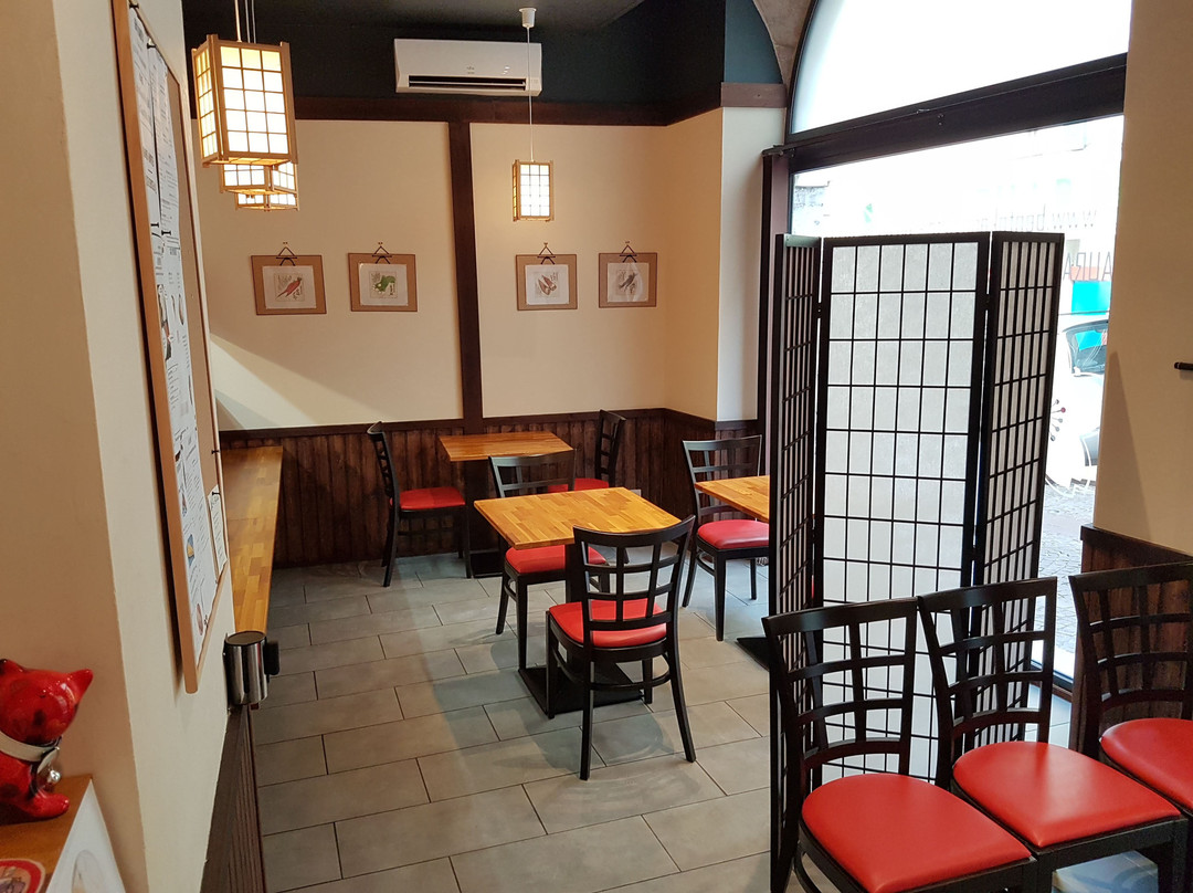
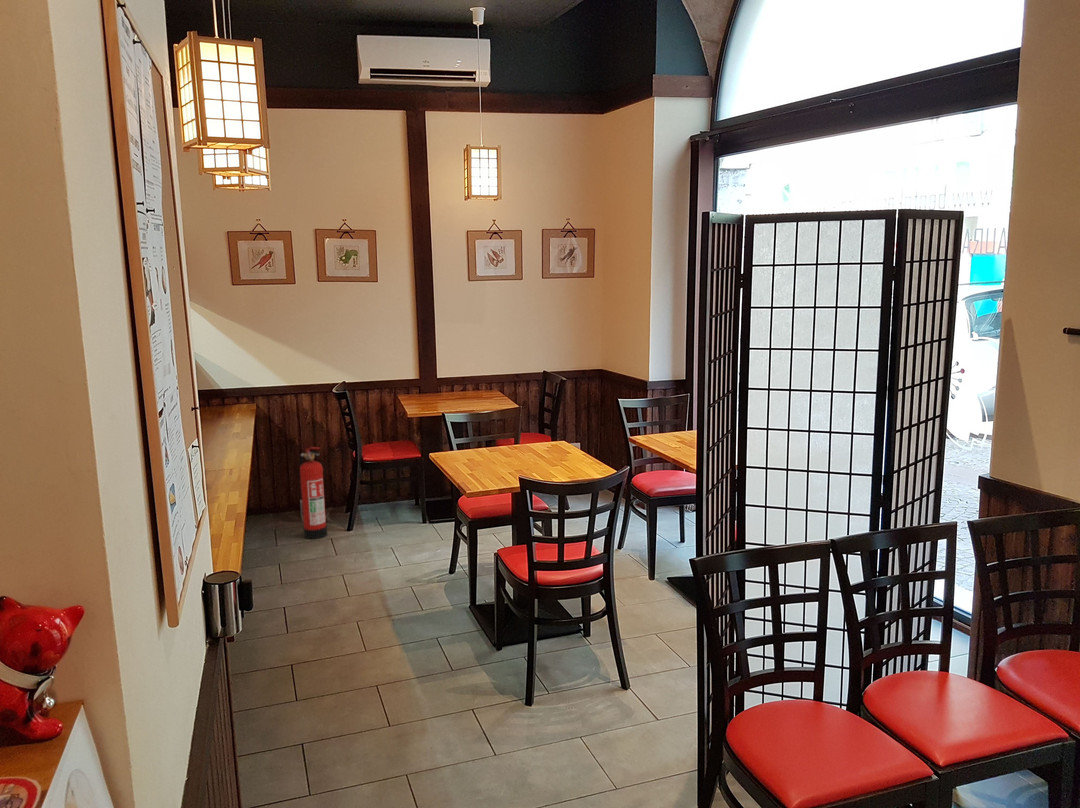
+ fire extinguisher (312, 491)
